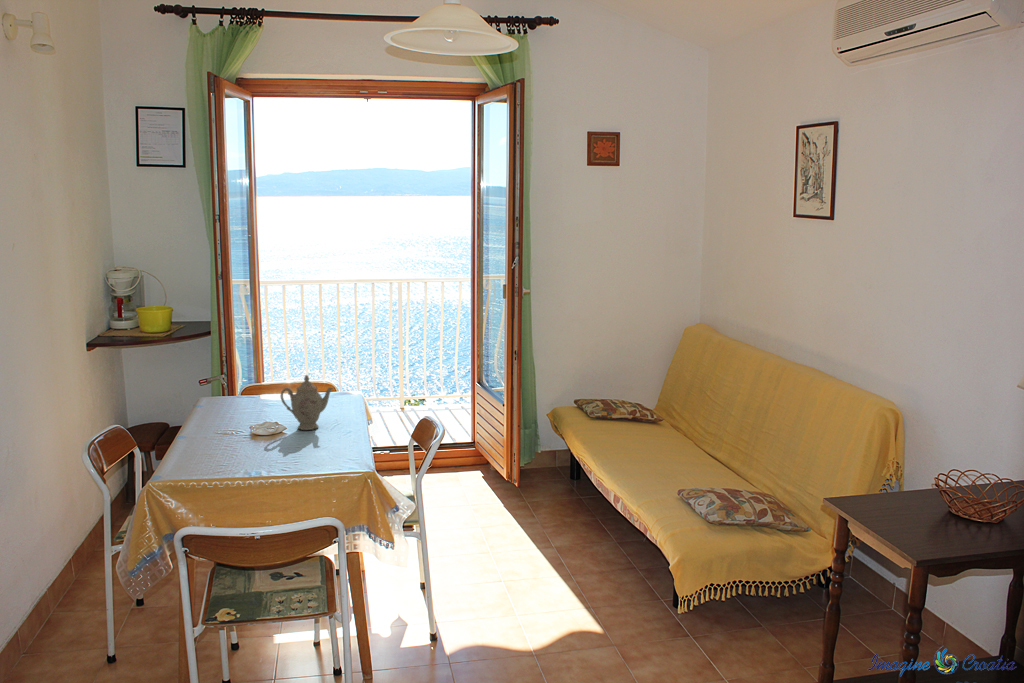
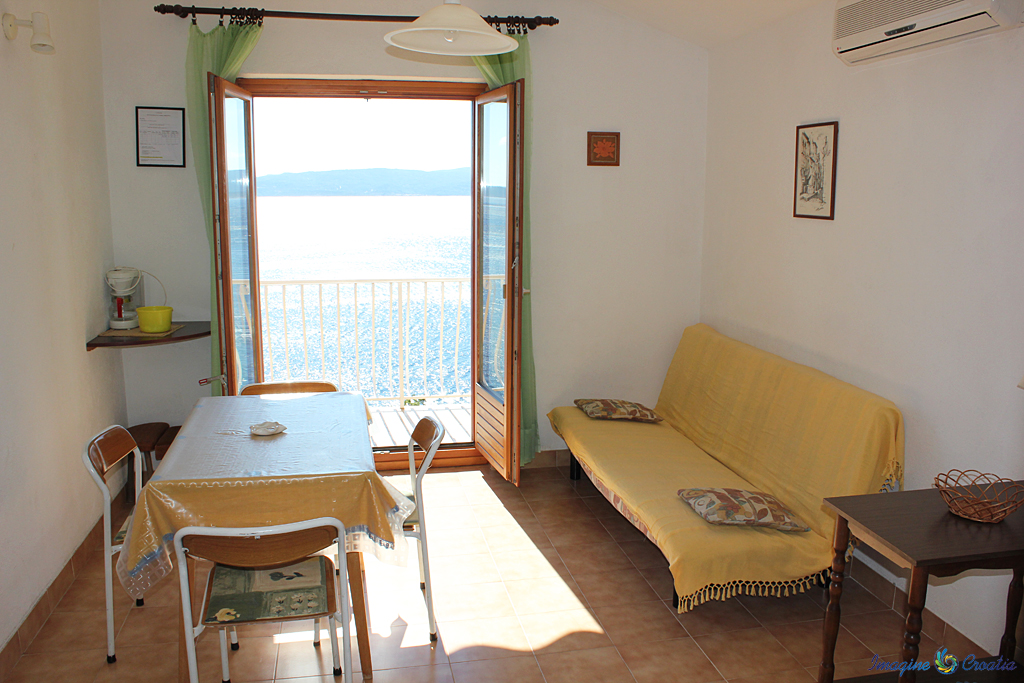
- chinaware (307, 401)
